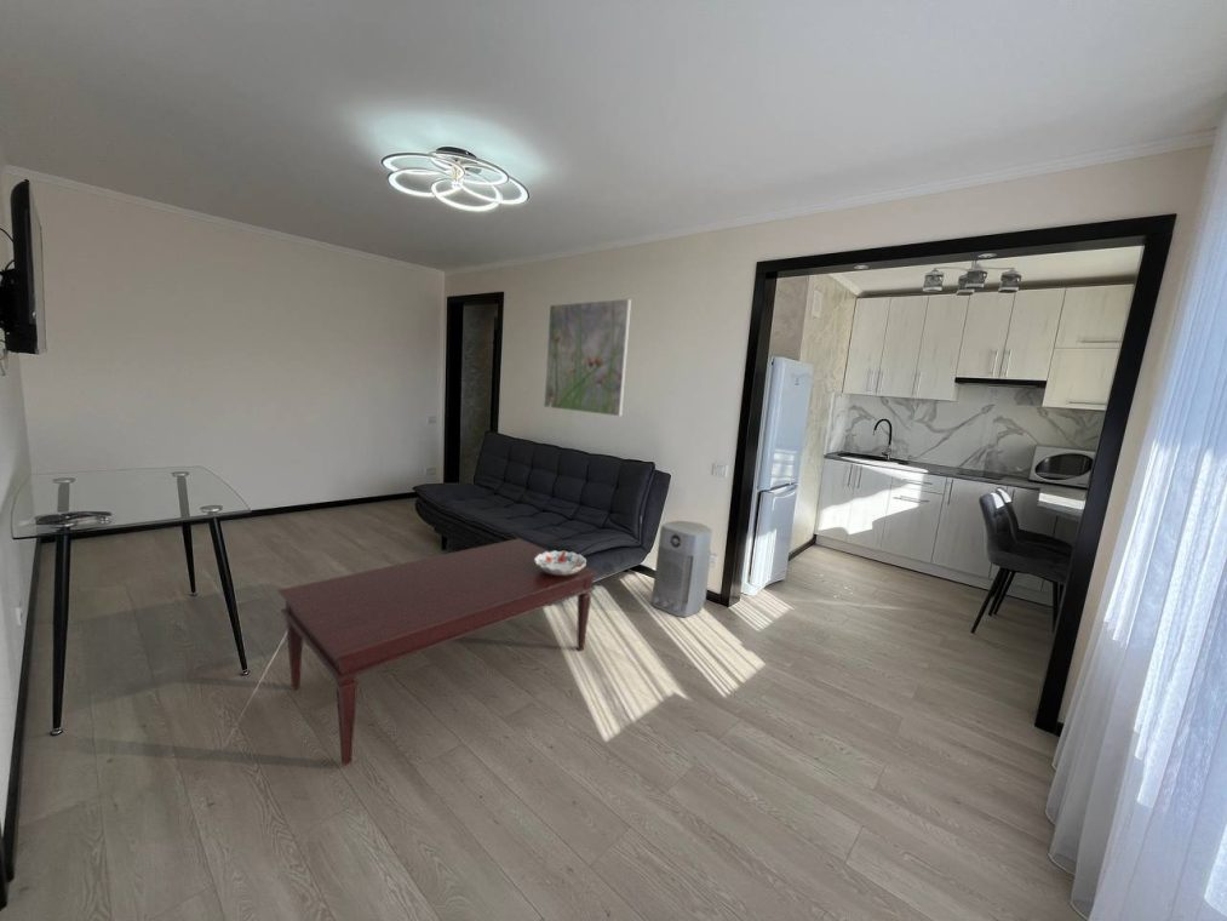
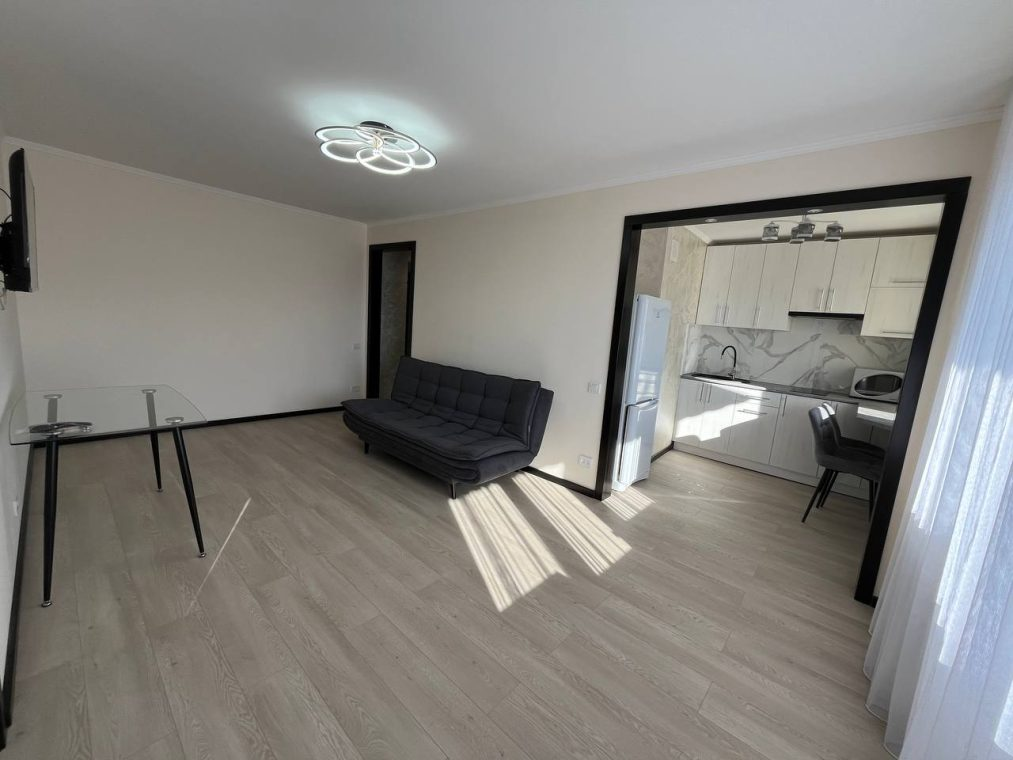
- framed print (584, 357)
- air purifier (683, 566)
- decorative bowl (560, 564)
- coffee table (453, 623)
